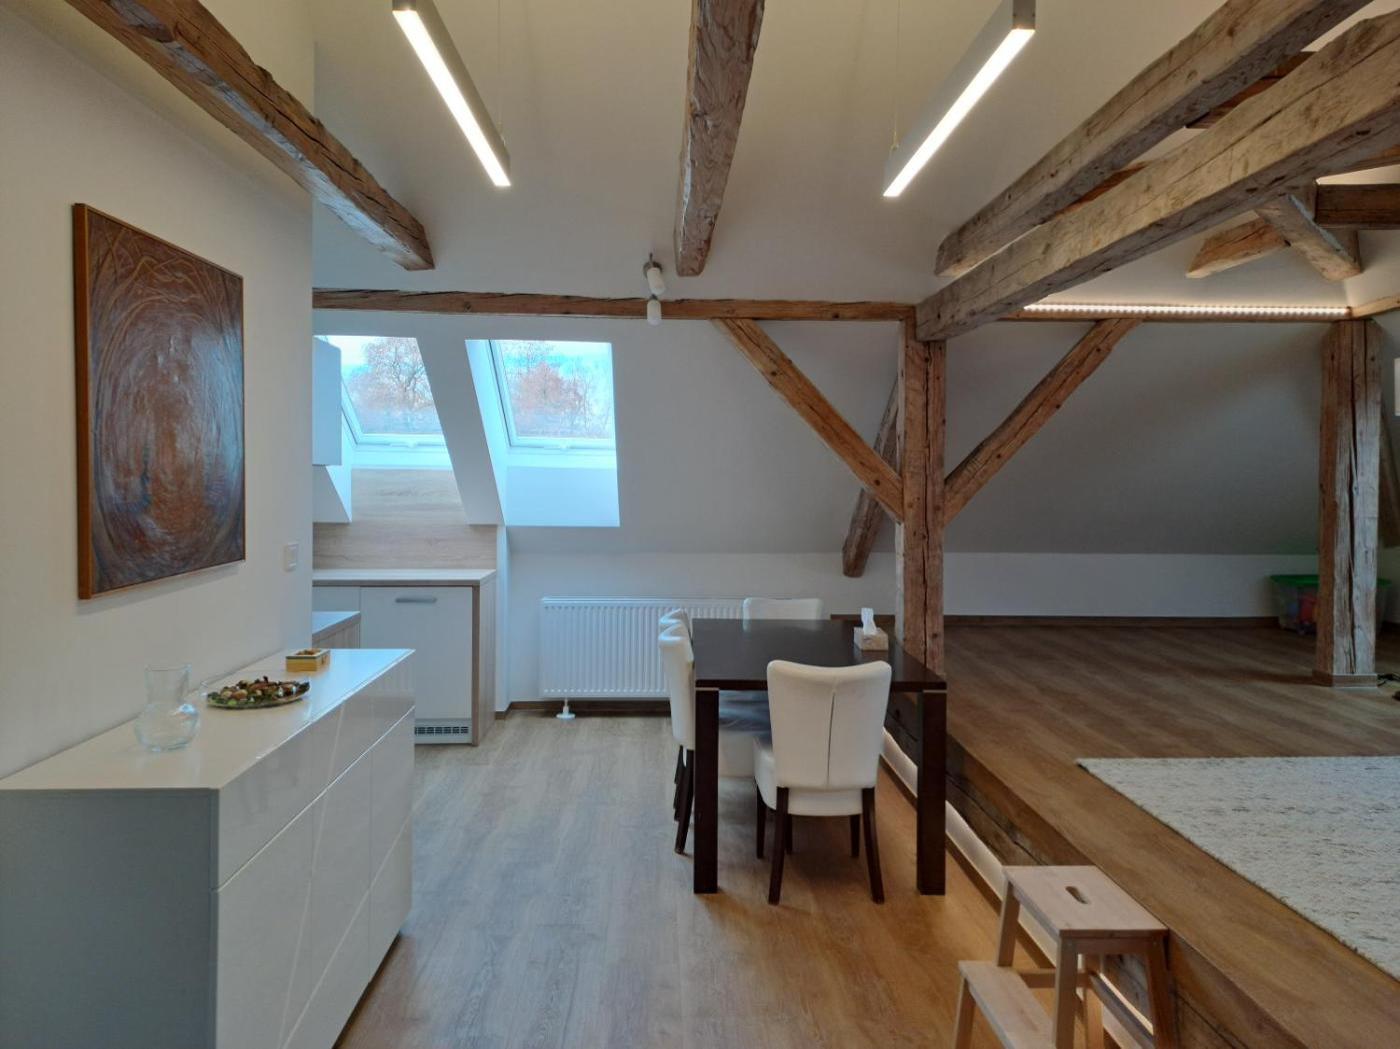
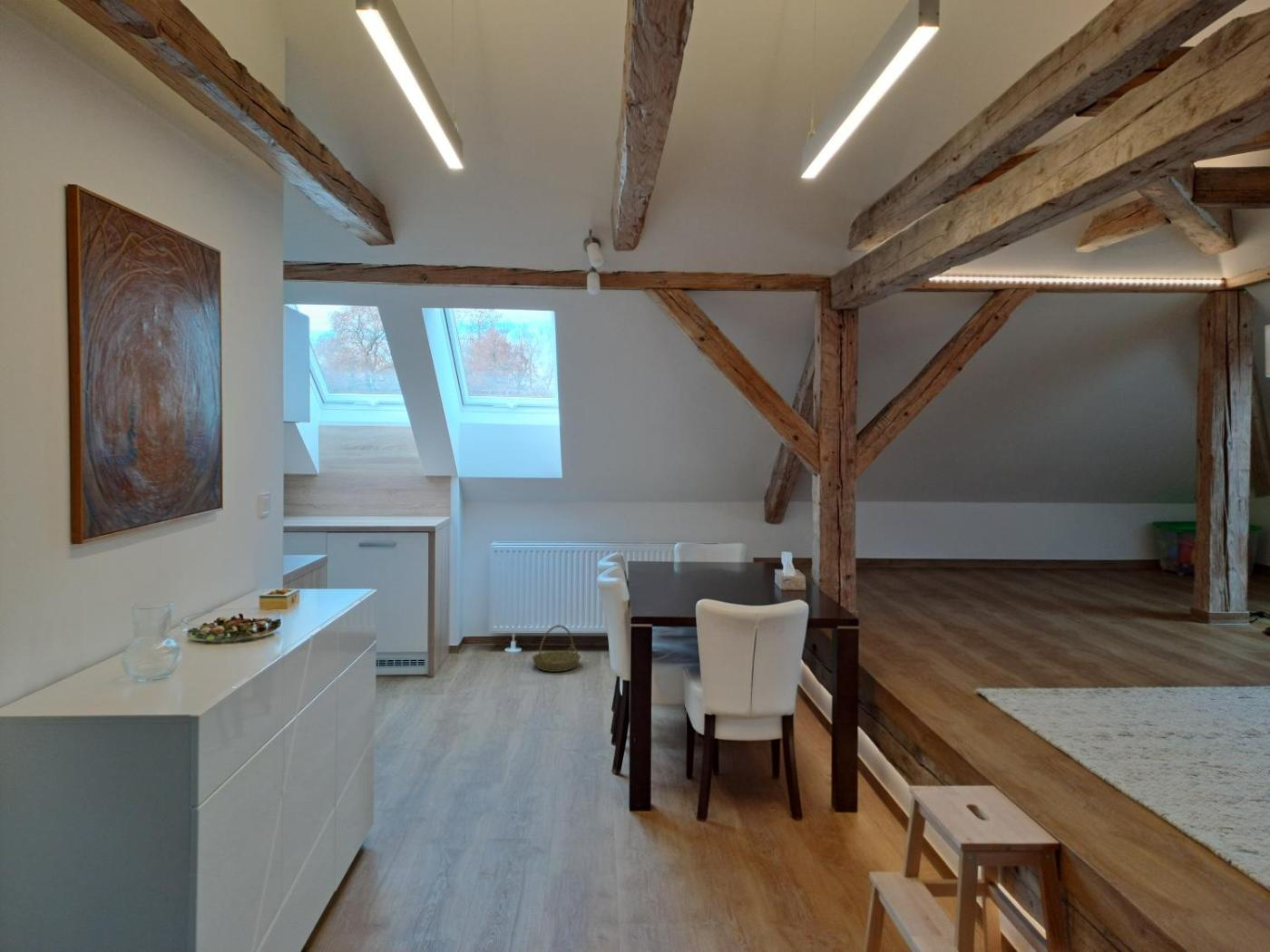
+ basket (556, 651)
